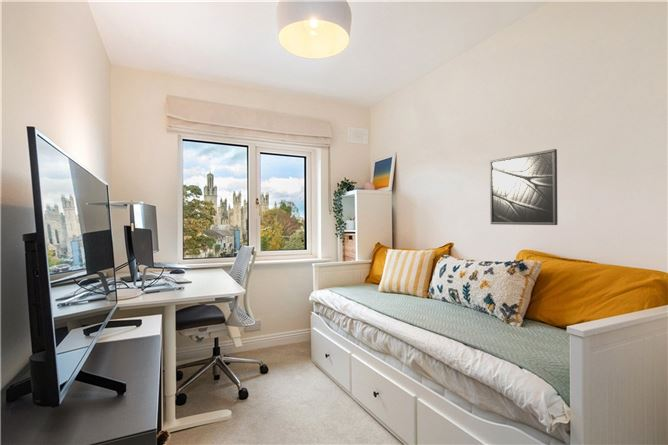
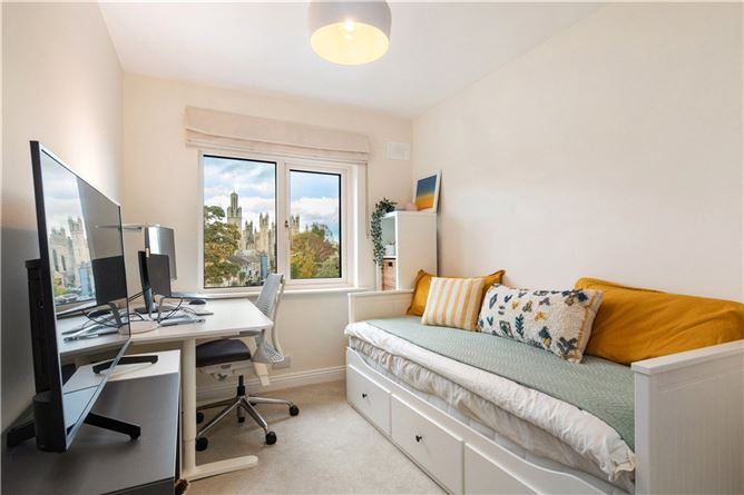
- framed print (520, 190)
